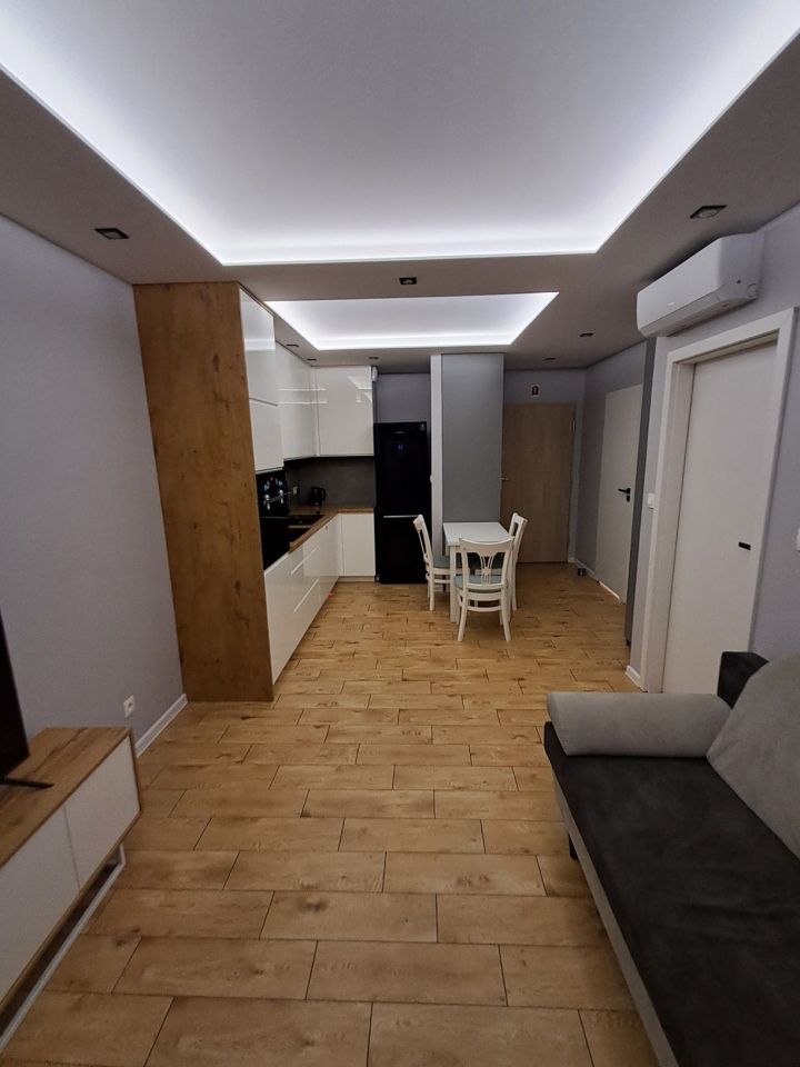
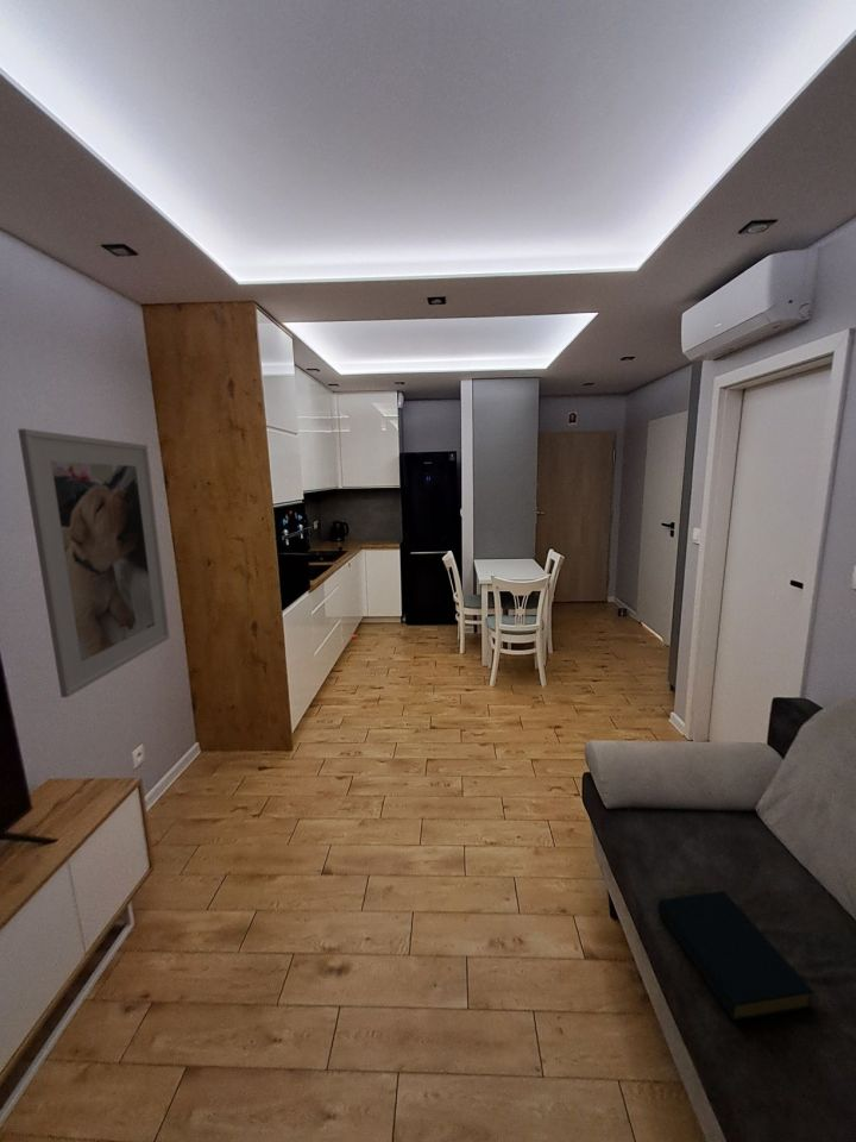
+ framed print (109, 556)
+ hardback book (726, 948)
